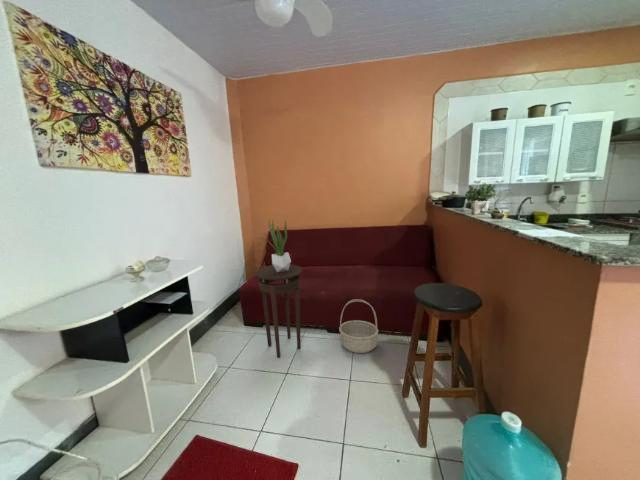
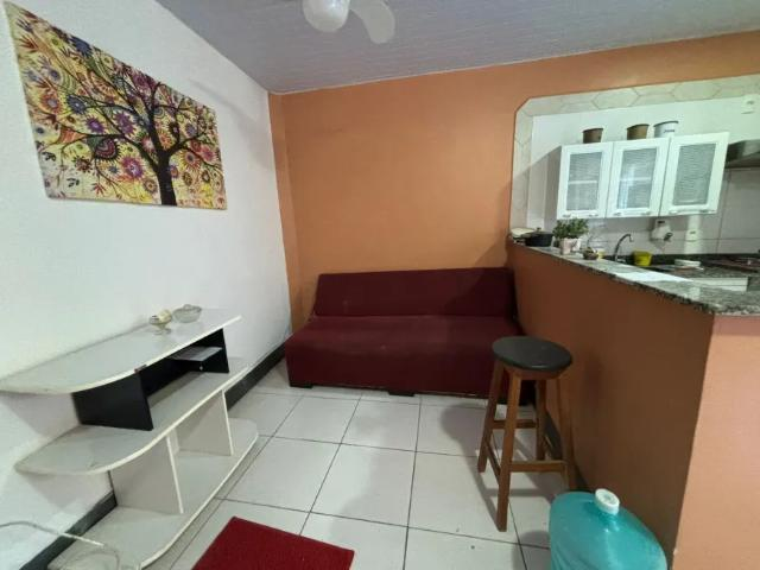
- potted plant (278, 245)
- stool (286, 309)
- basket (358, 323)
